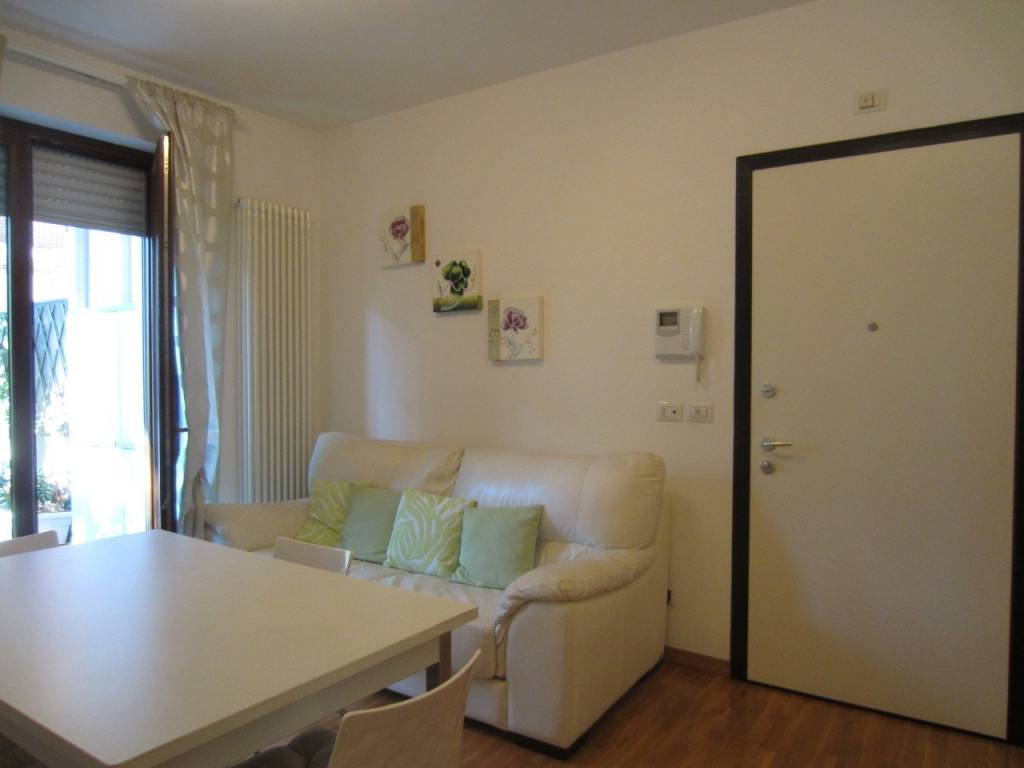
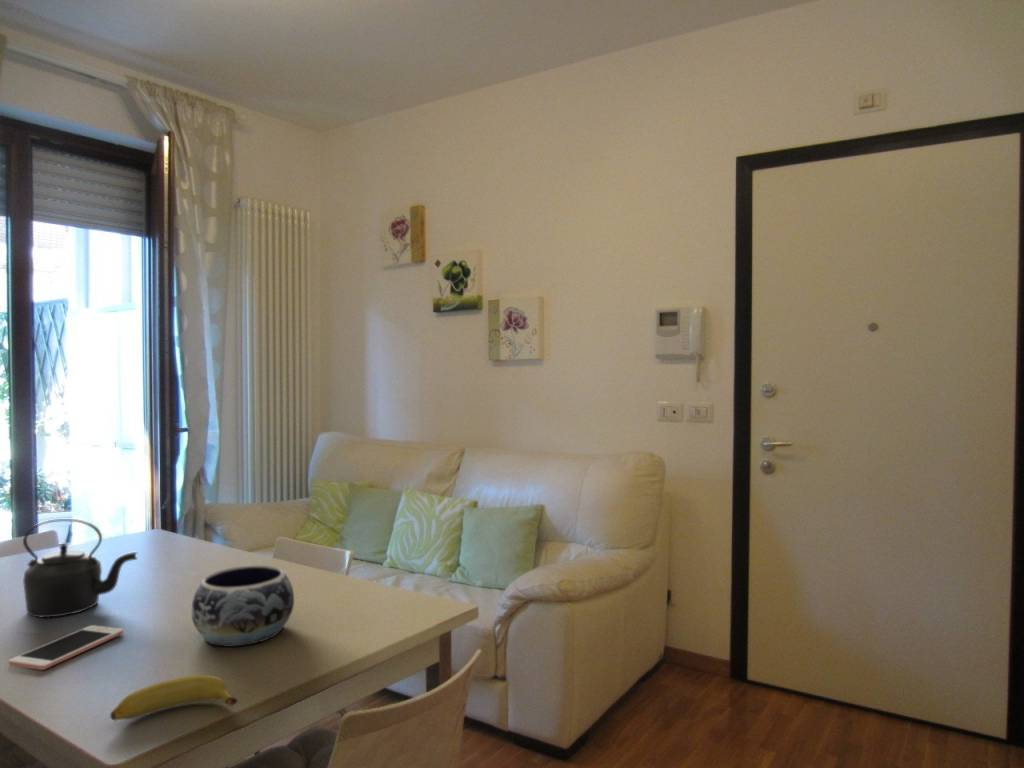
+ kettle (81, 561)
+ banana (173, 700)
+ decorative bowl (244, 604)
+ cell phone (69, 646)
